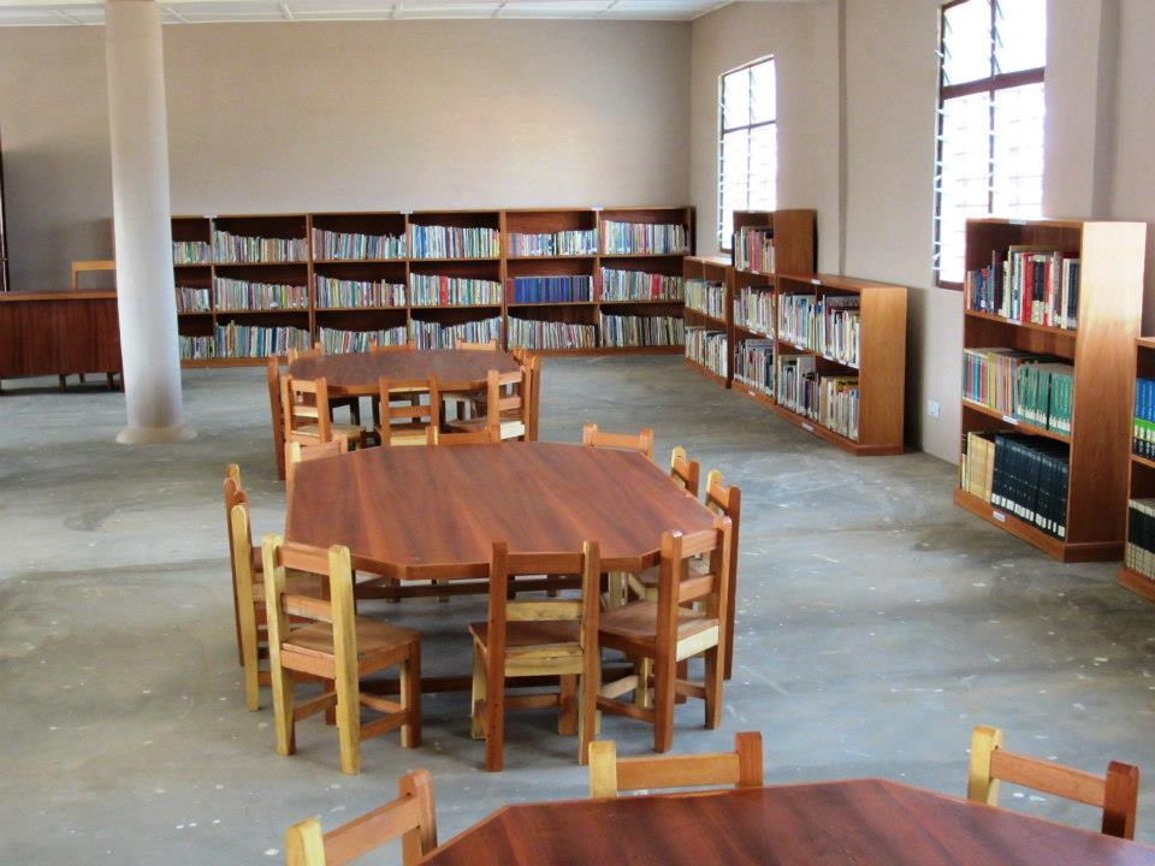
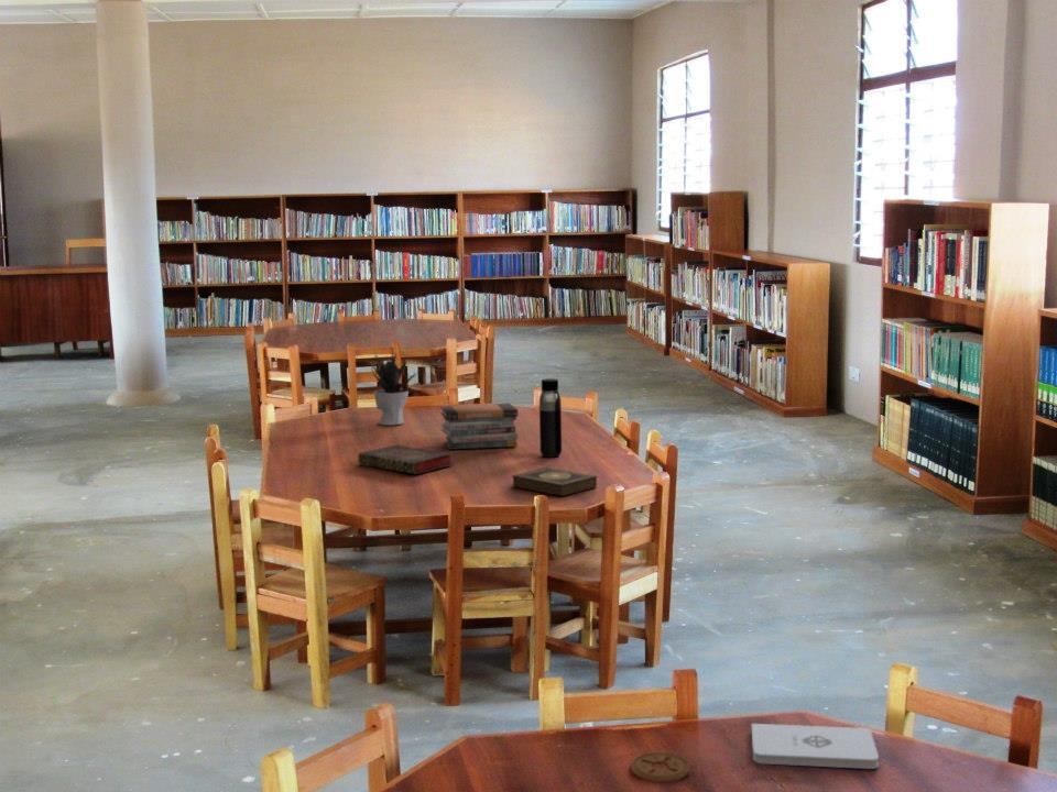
+ book (554, 481)
+ notepad (813, 745)
+ book (405, 459)
+ book stack (479, 426)
+ water bottle (549, 417)
+ coaster (660, 767)
+ potted plant (388, 387)
